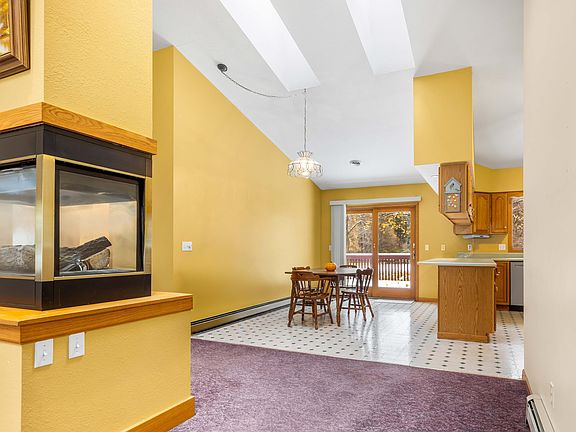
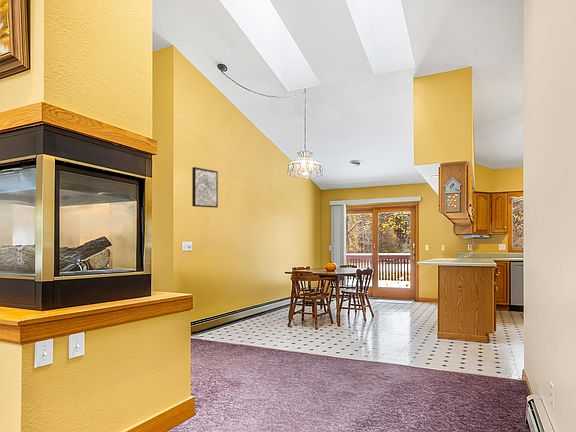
+ wall art (205, 188)
